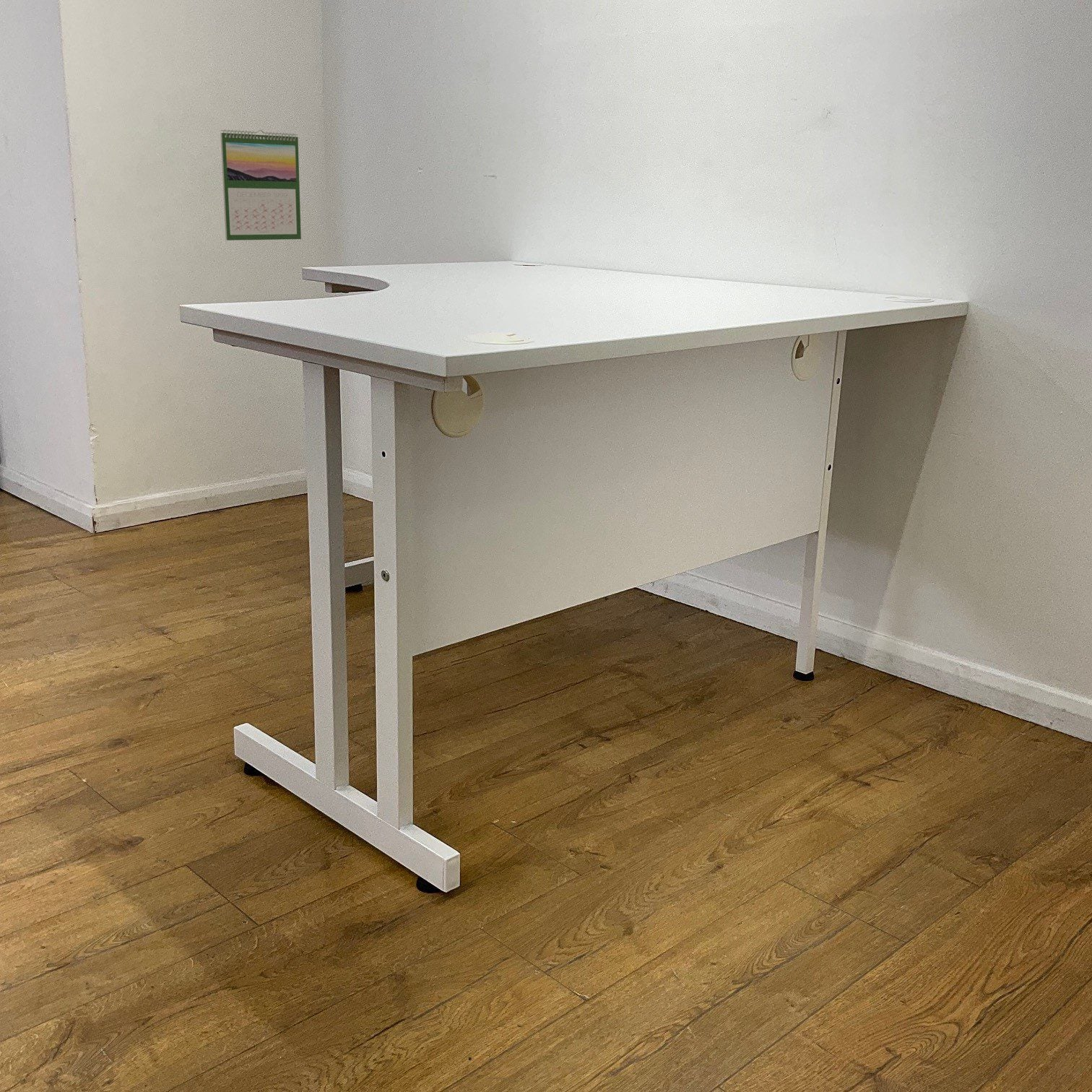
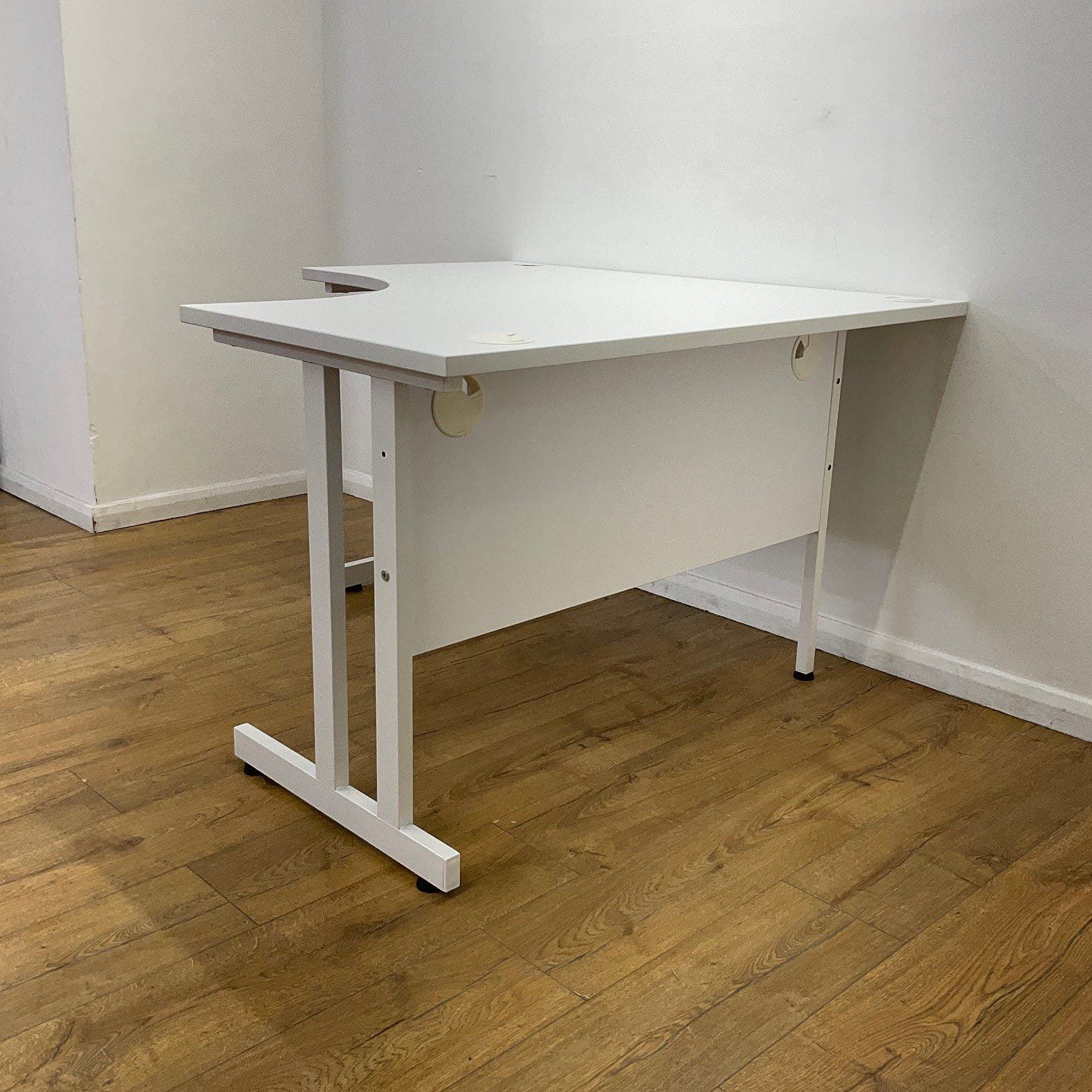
- calendar (262, 185)
